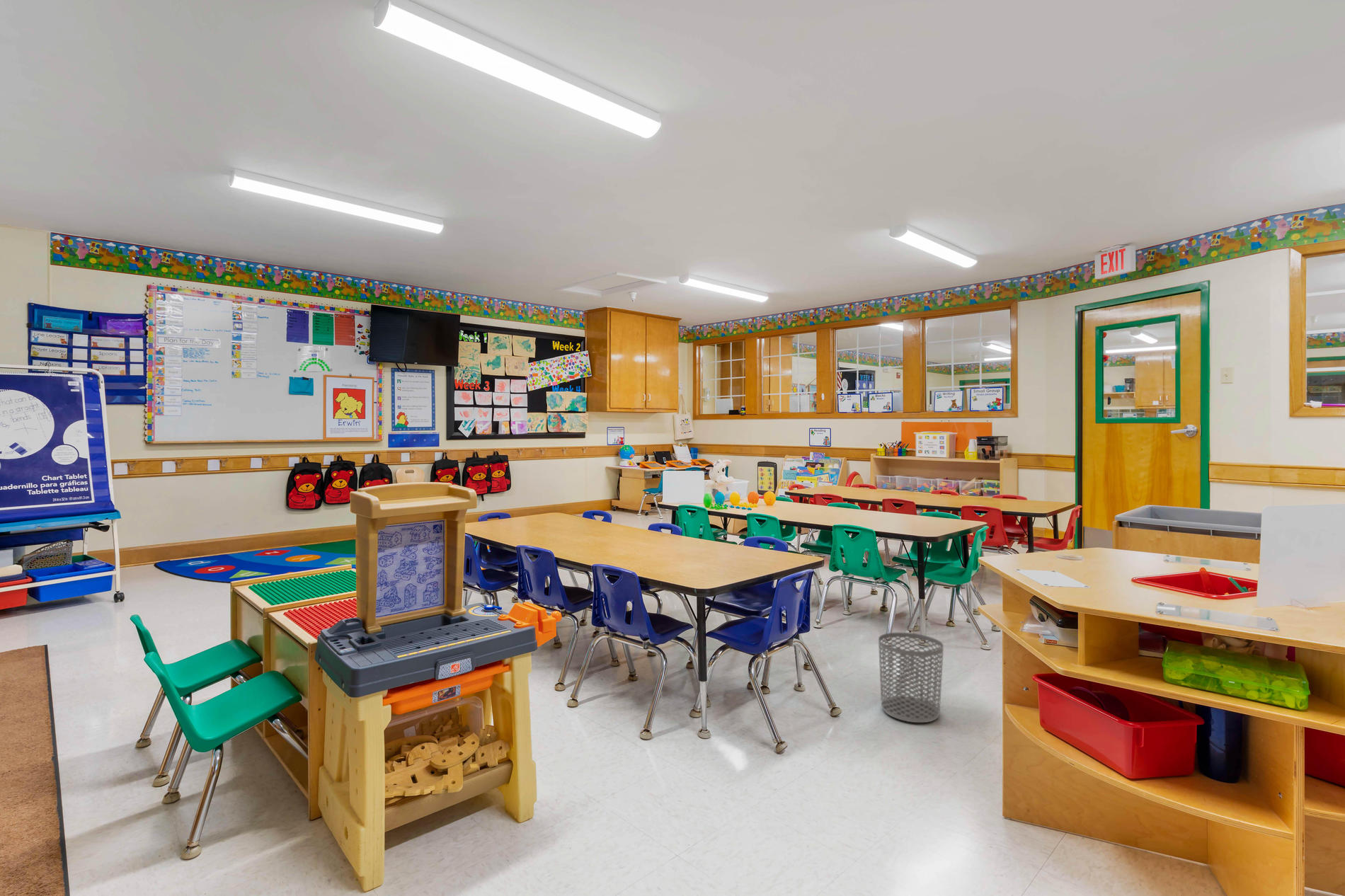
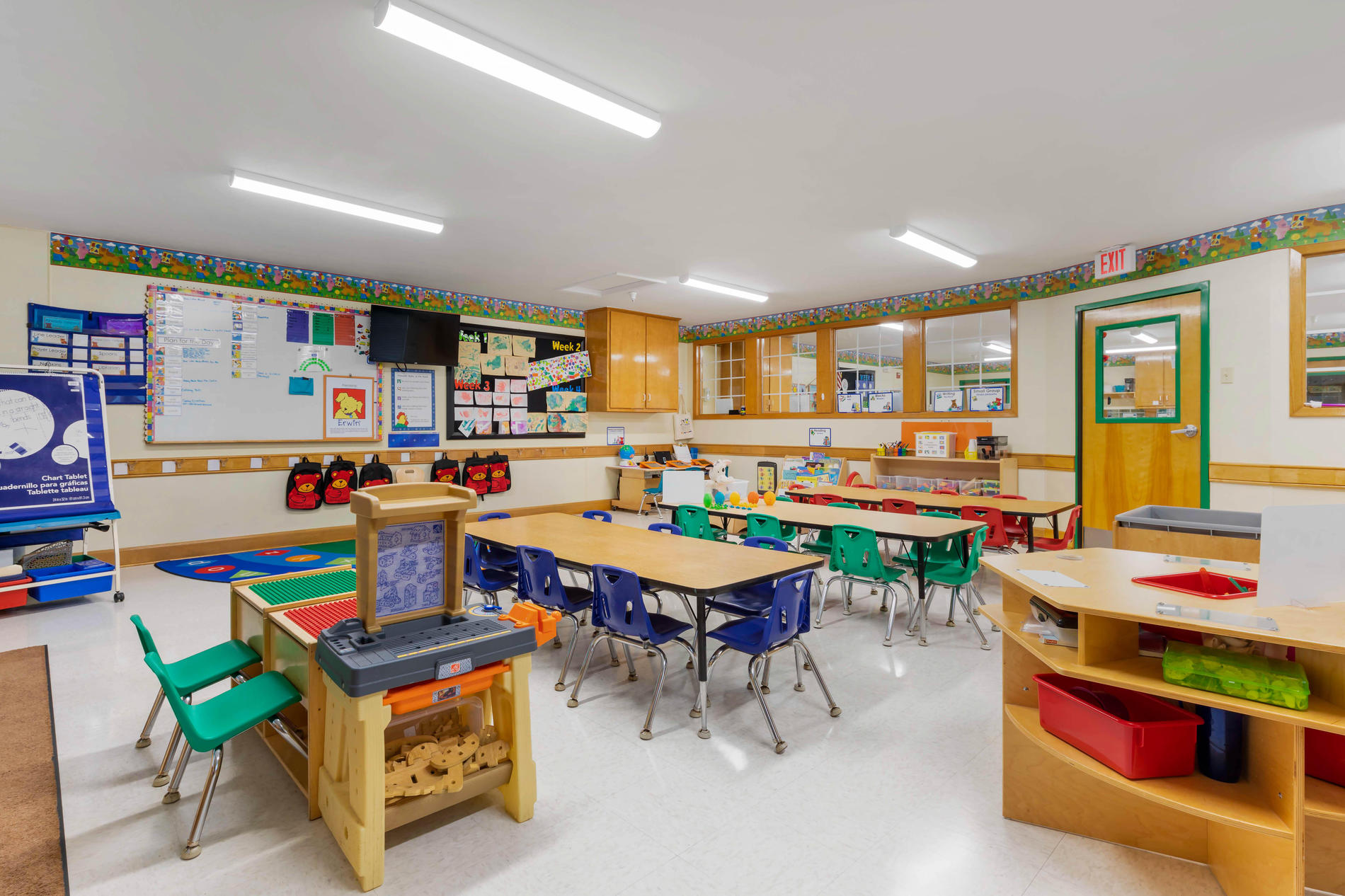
- waste bin (910, 676)
